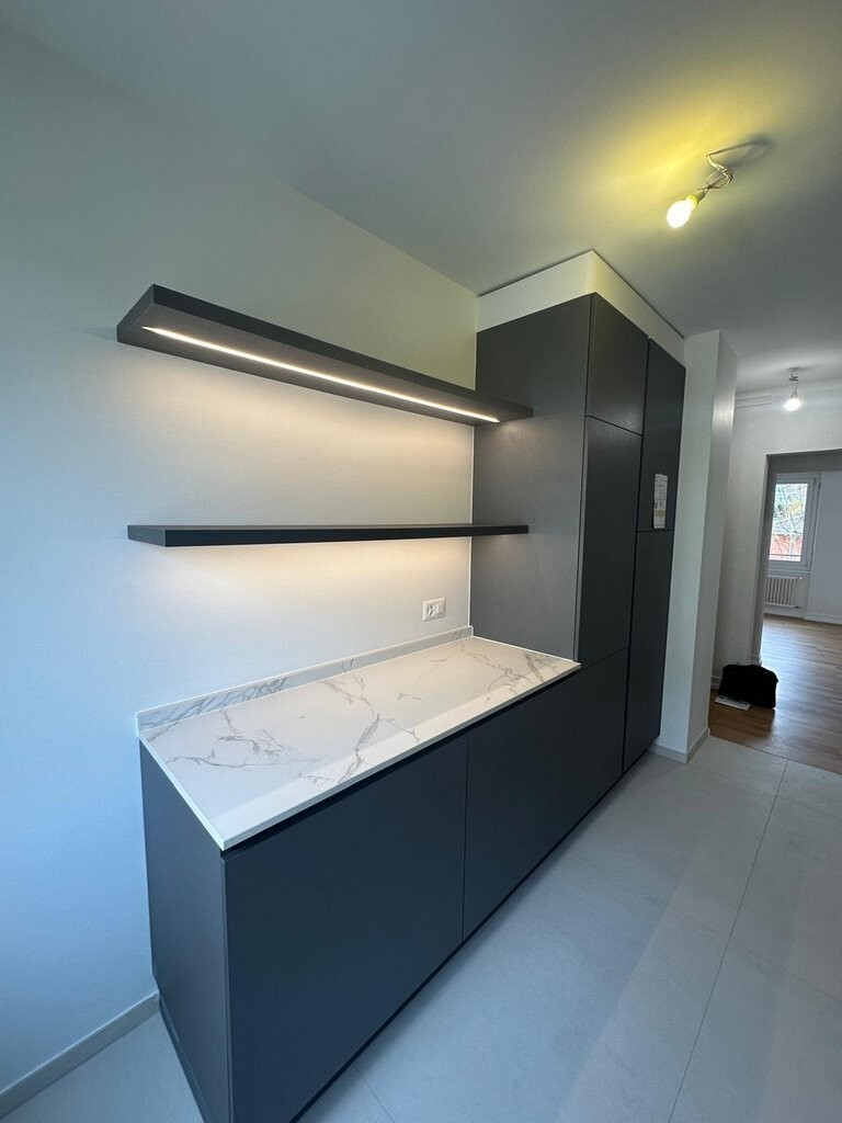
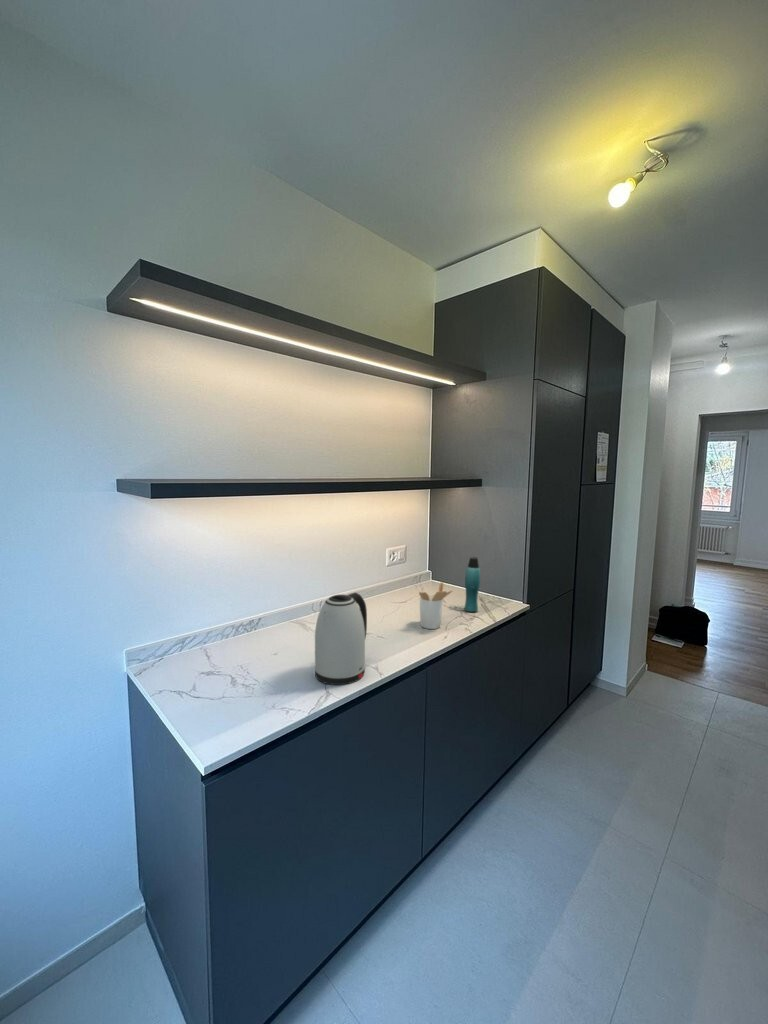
+ utensil holder (435, 606)
+ bottle (472, 584)
+ kettle (345, 631)
